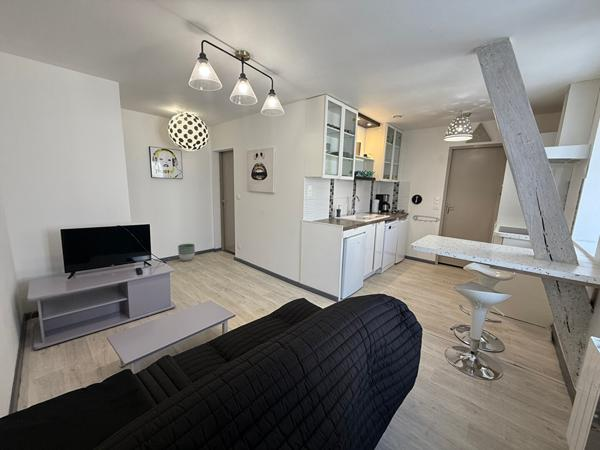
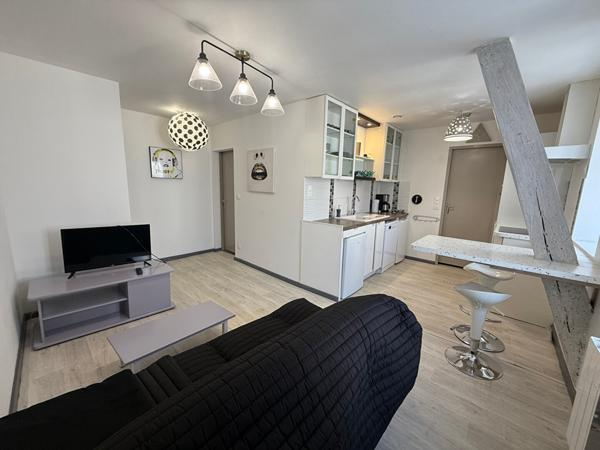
- planter (186, 252)
